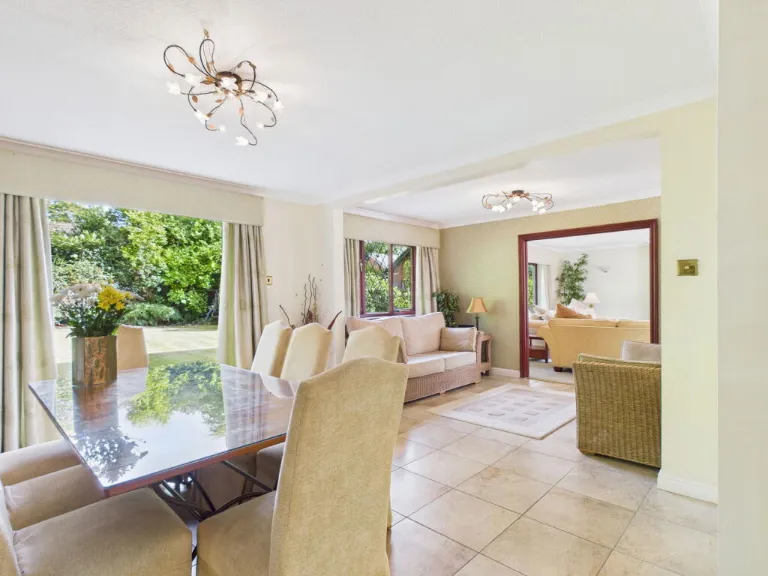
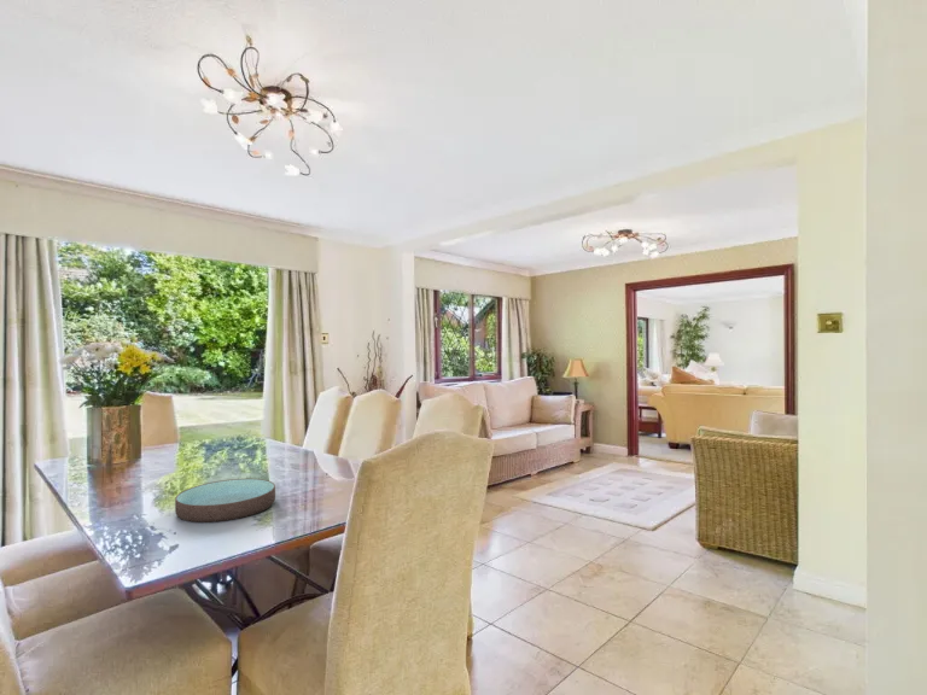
+ bowl (227, 498)
